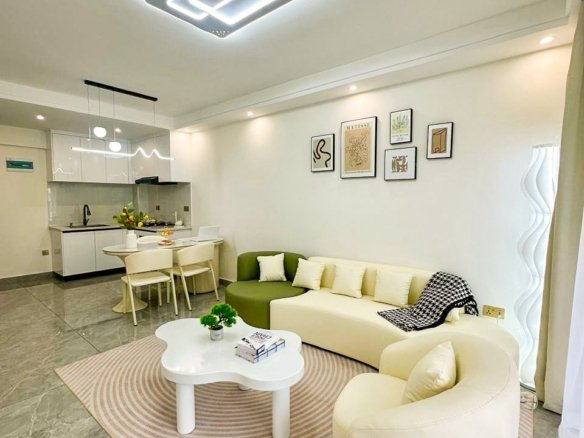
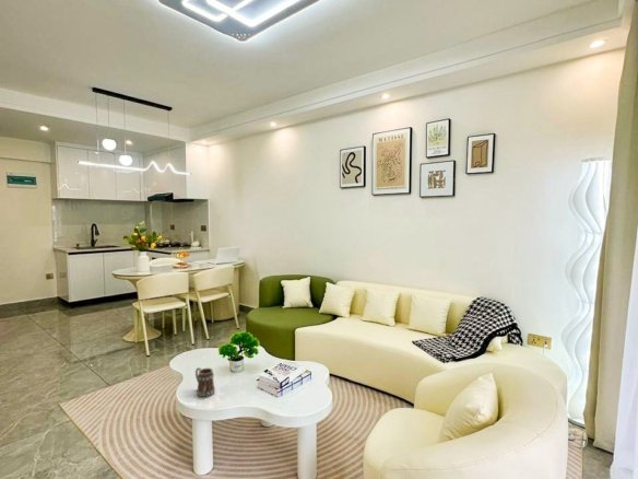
+ mug (203, 381)
